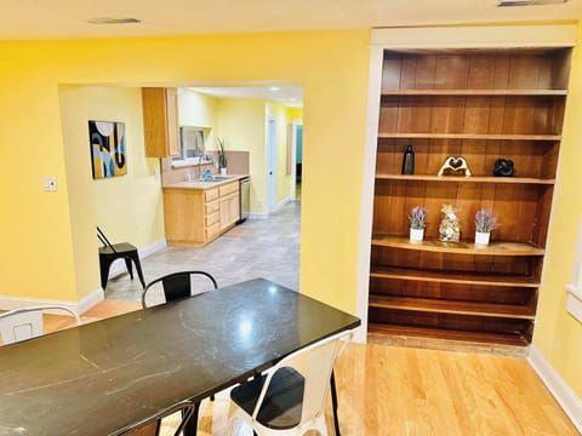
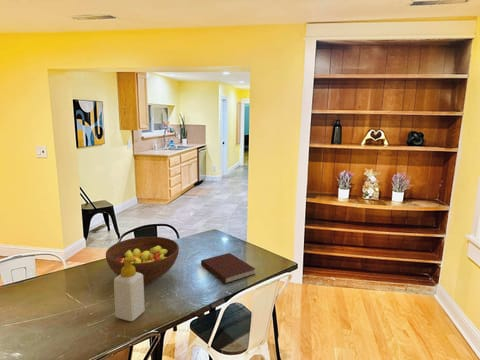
+ fruit bowl (143, 263)
+ soap bottle (129, 286)
+ notebook (227, 267)
